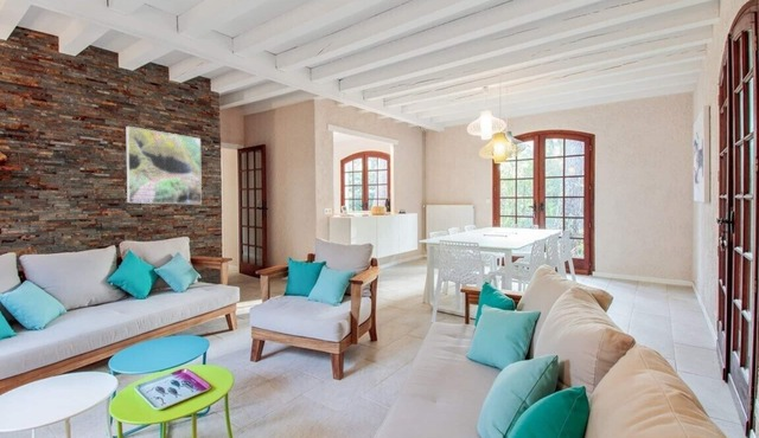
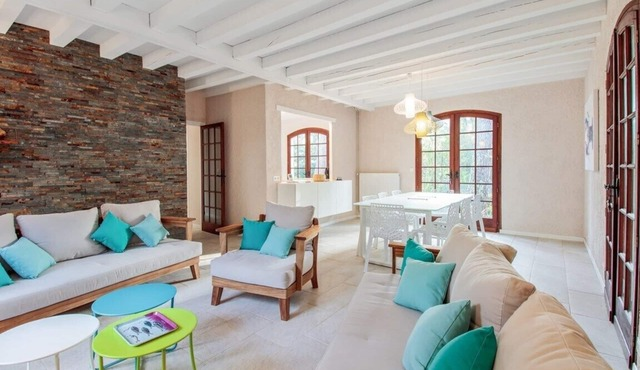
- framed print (166, 168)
